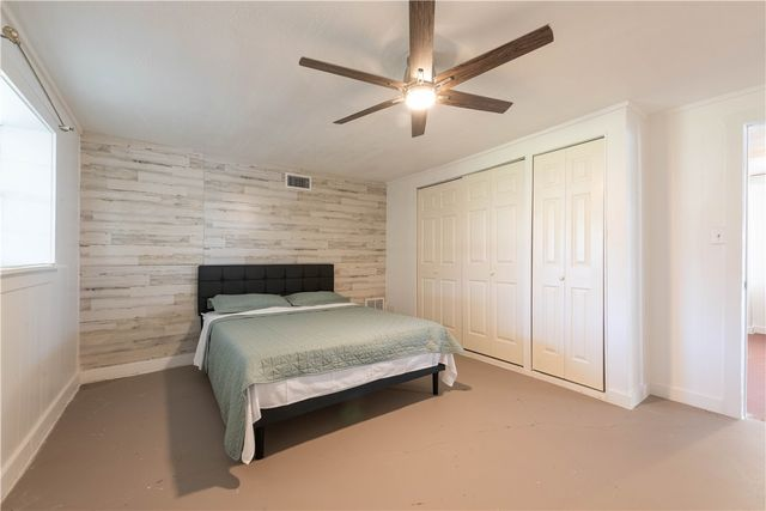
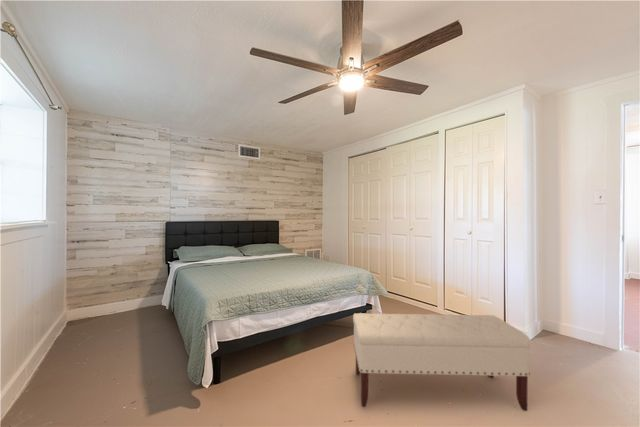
+ bench (432, 356)
